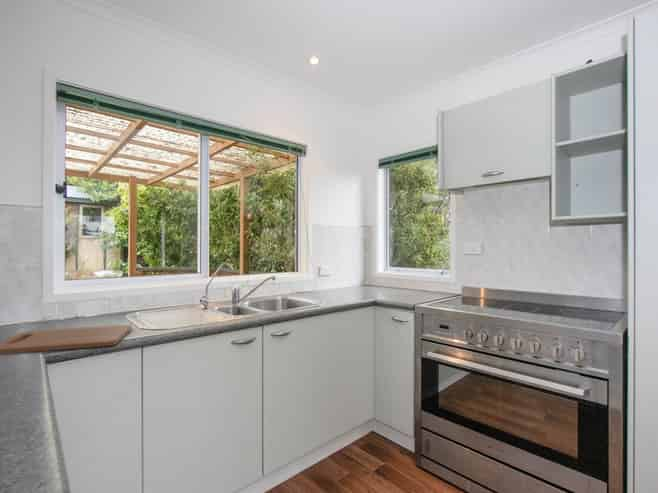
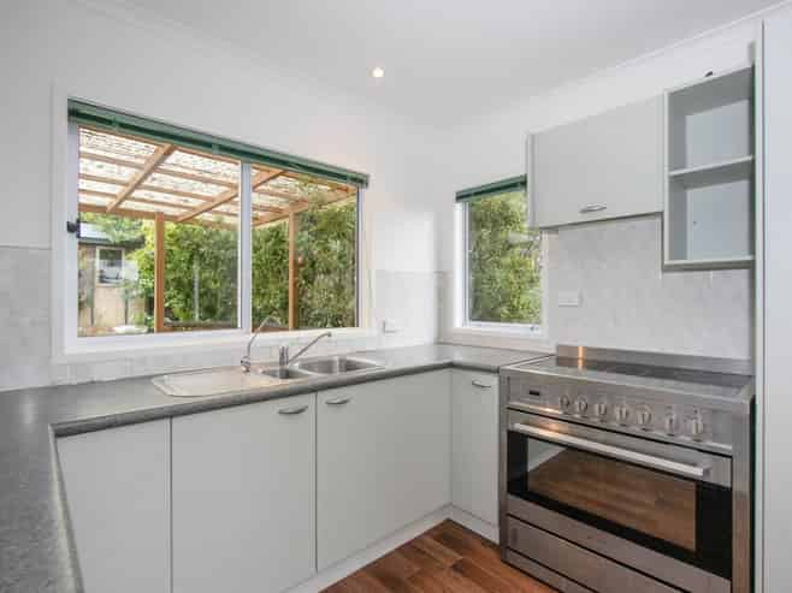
- cutting board (67, 337)
